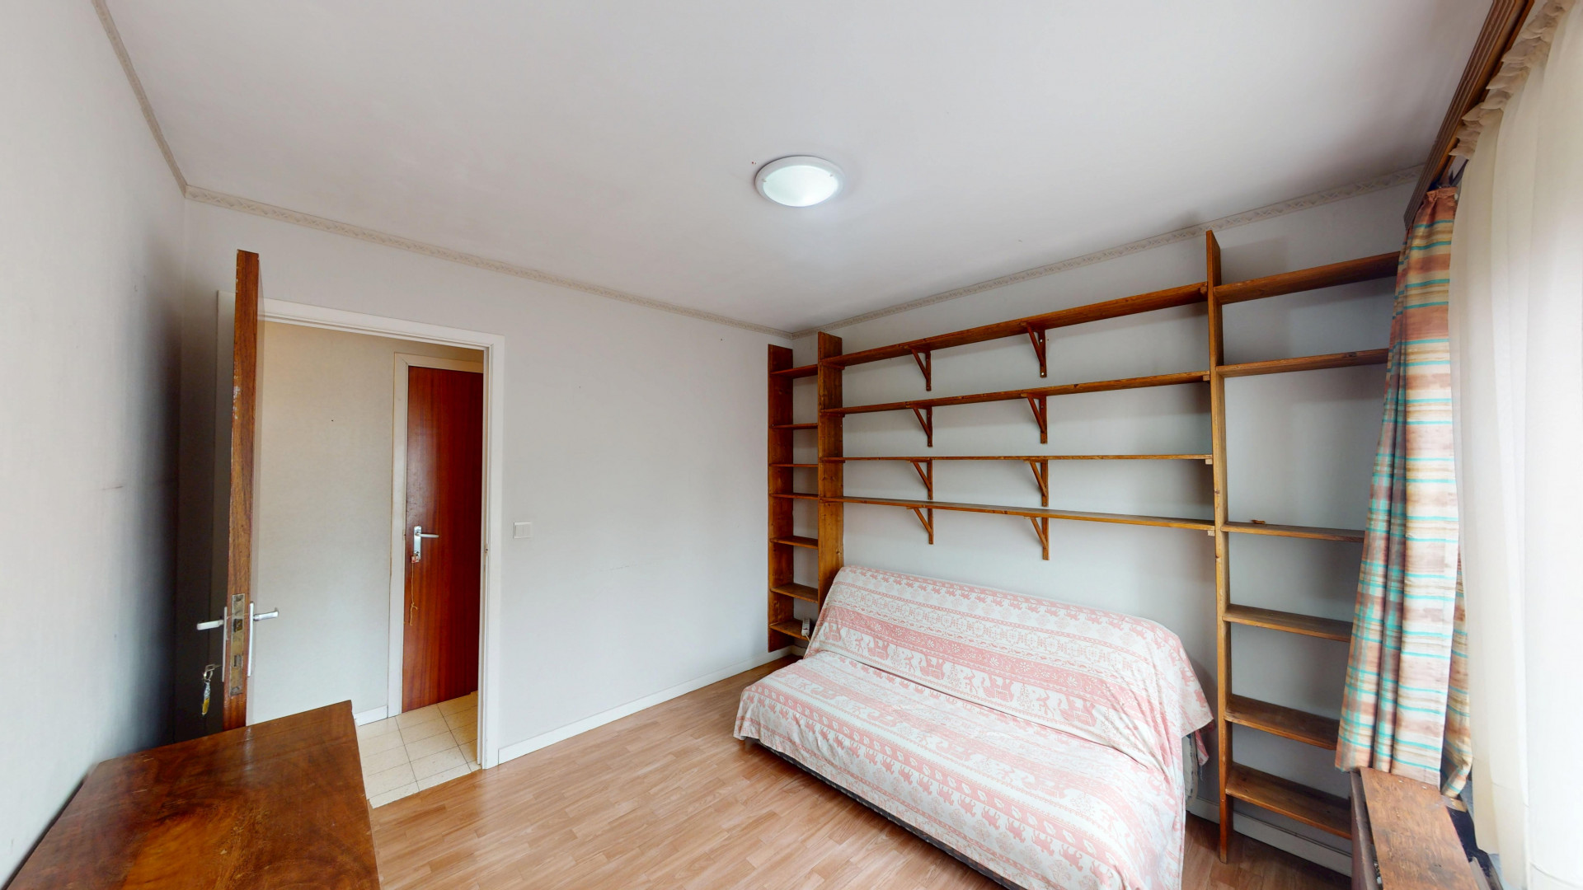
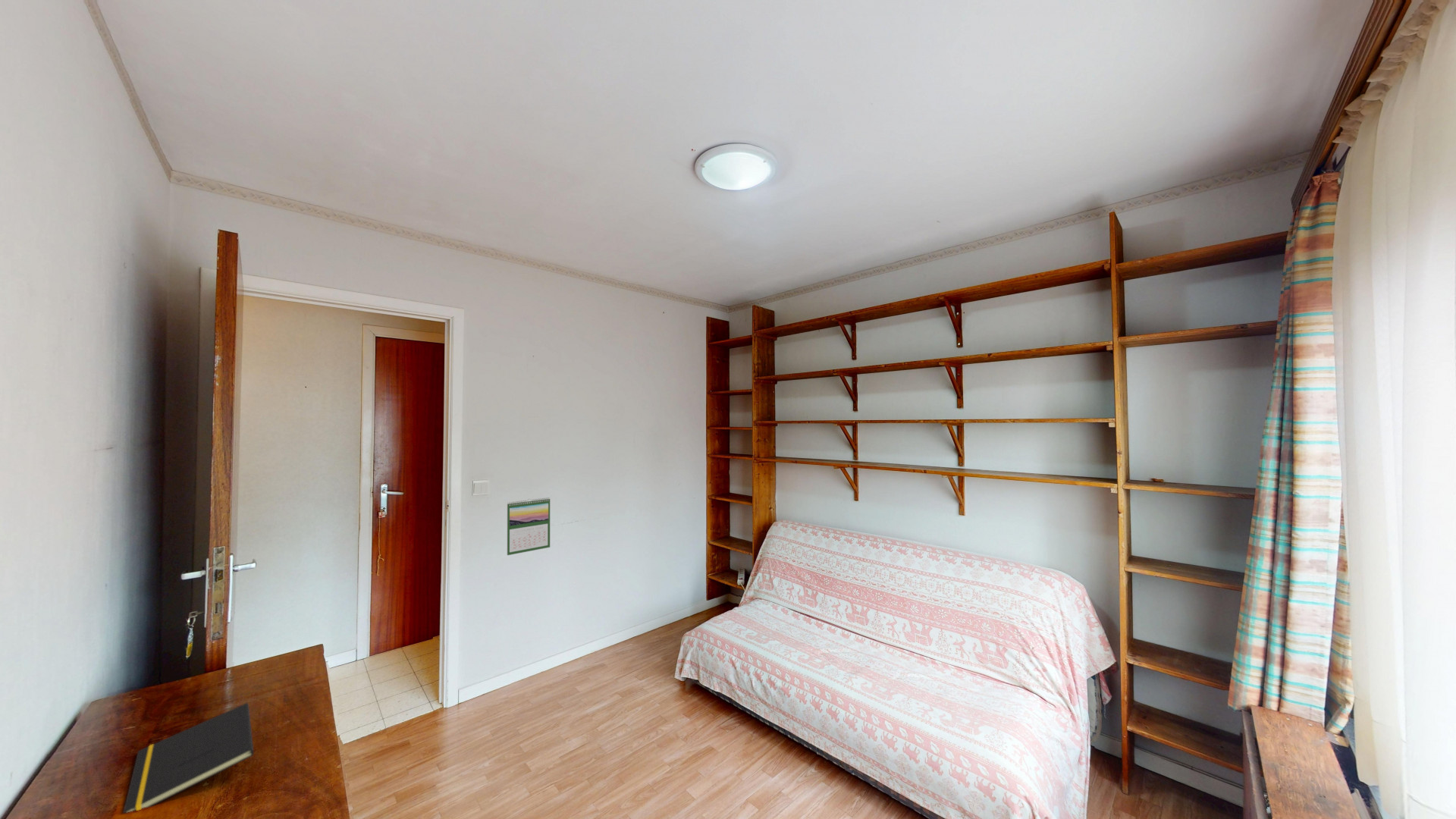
+ calendar (529, 525)
+ notepad (194, 753)
